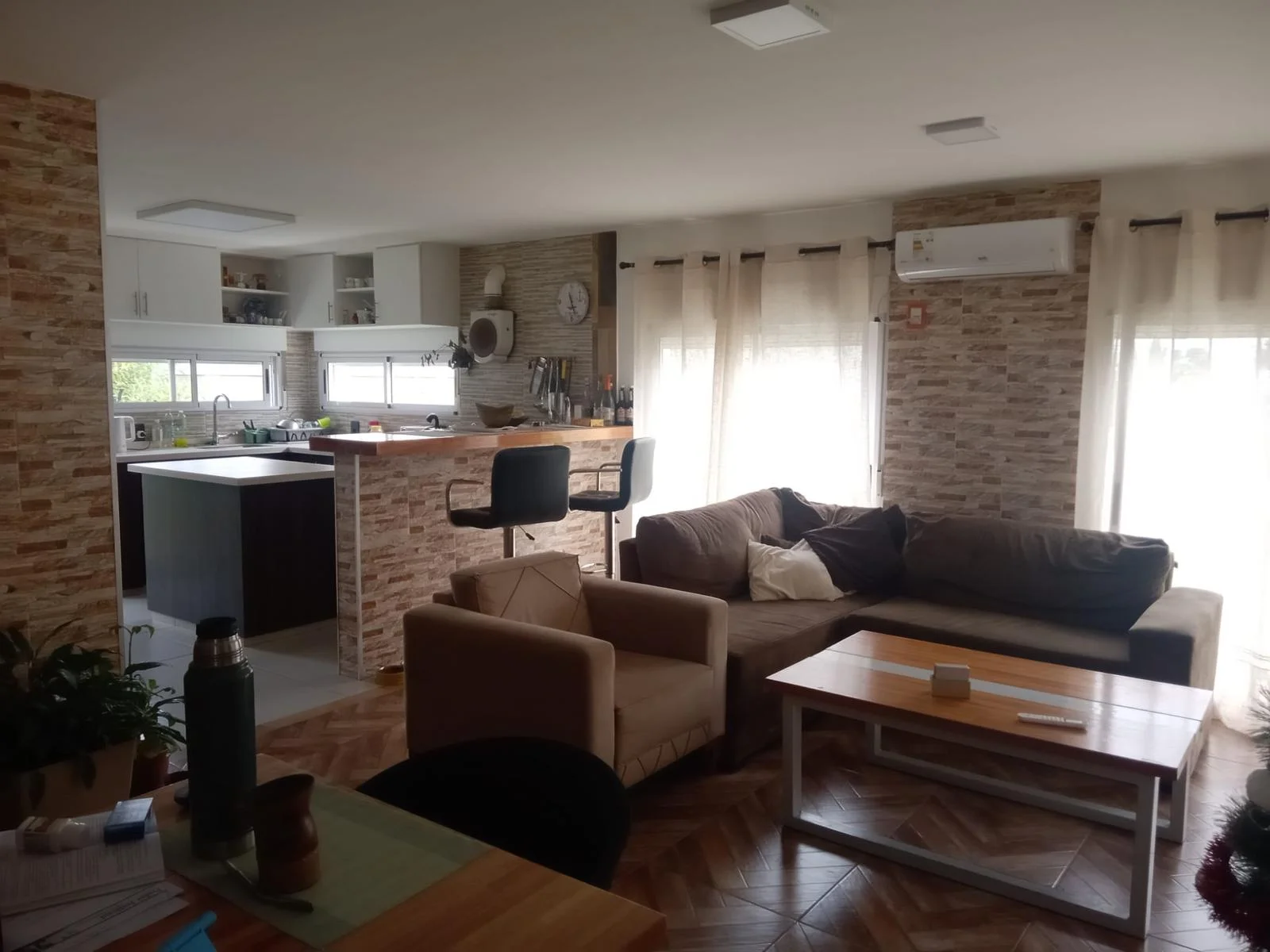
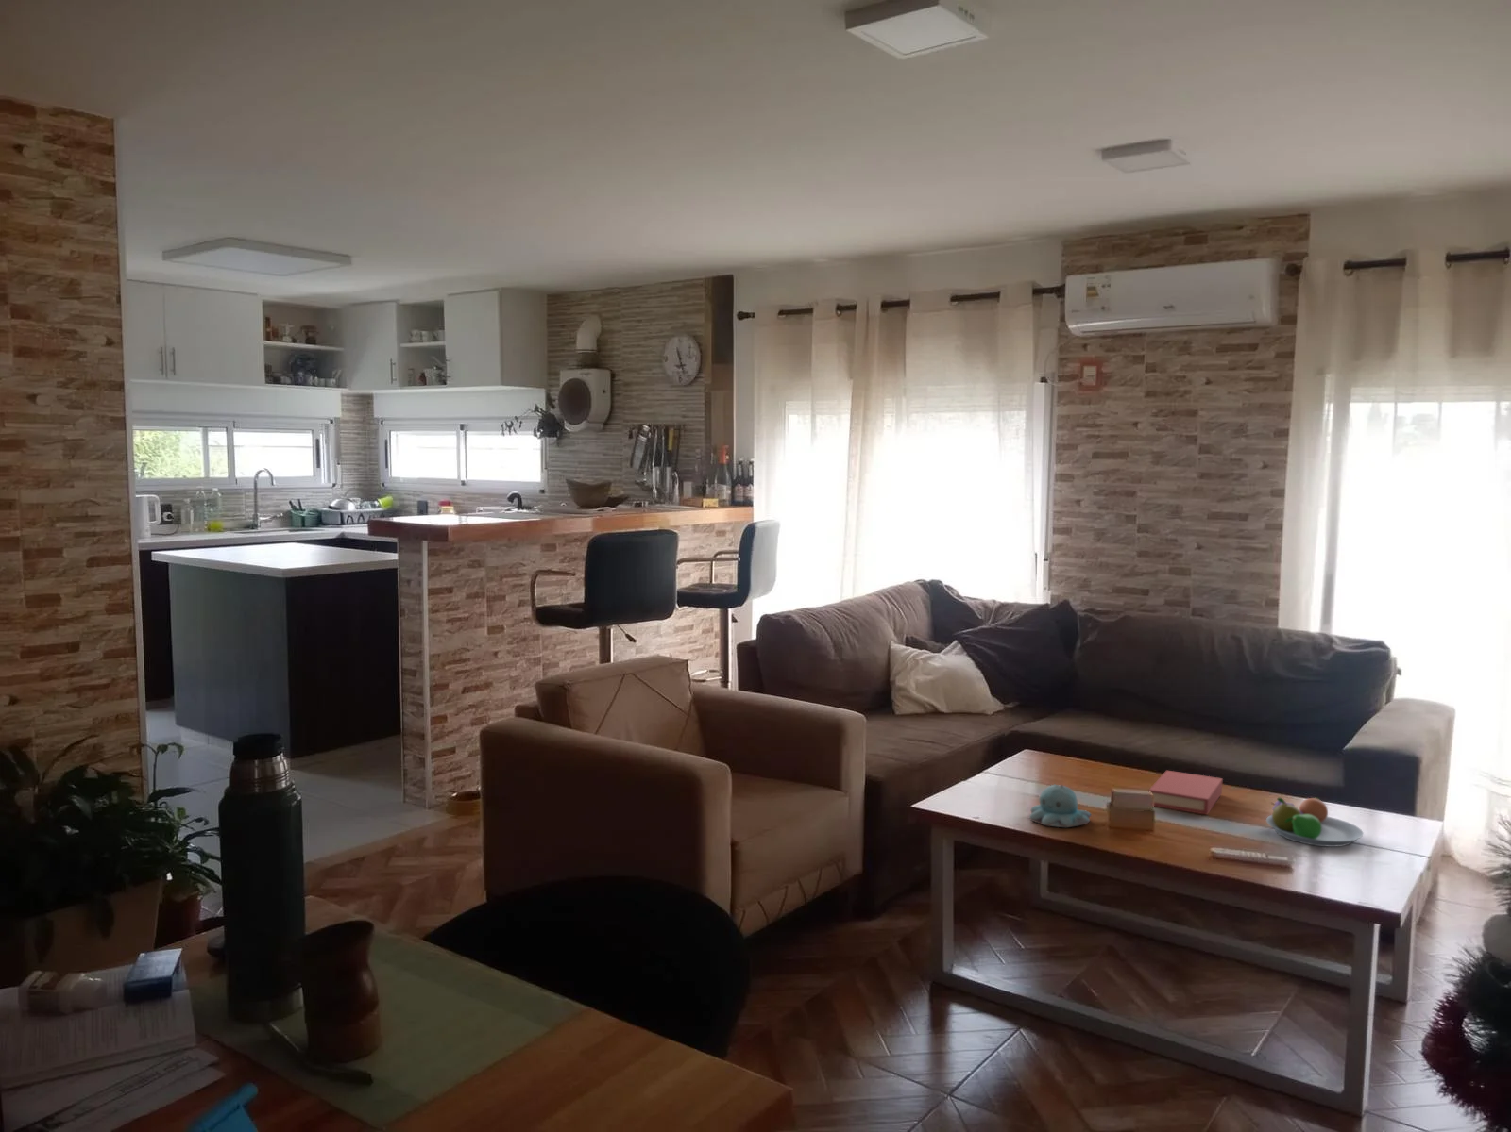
+ book (1185, 792)
+ candle (1060, 801)
+ fruit bowl (1311, 818)
